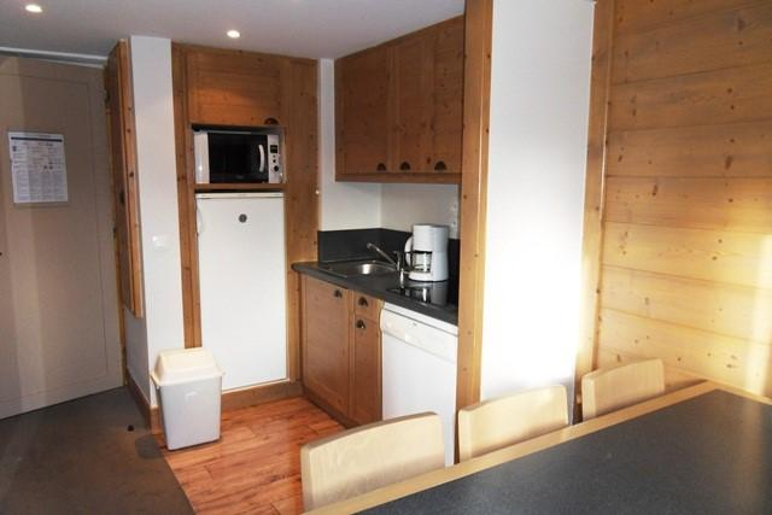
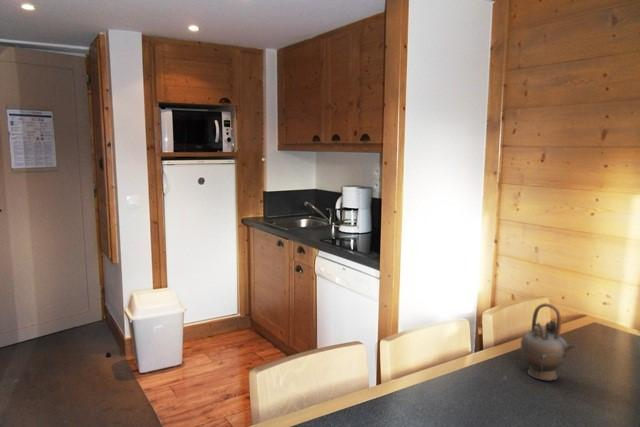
+ teapot (548, 341)
